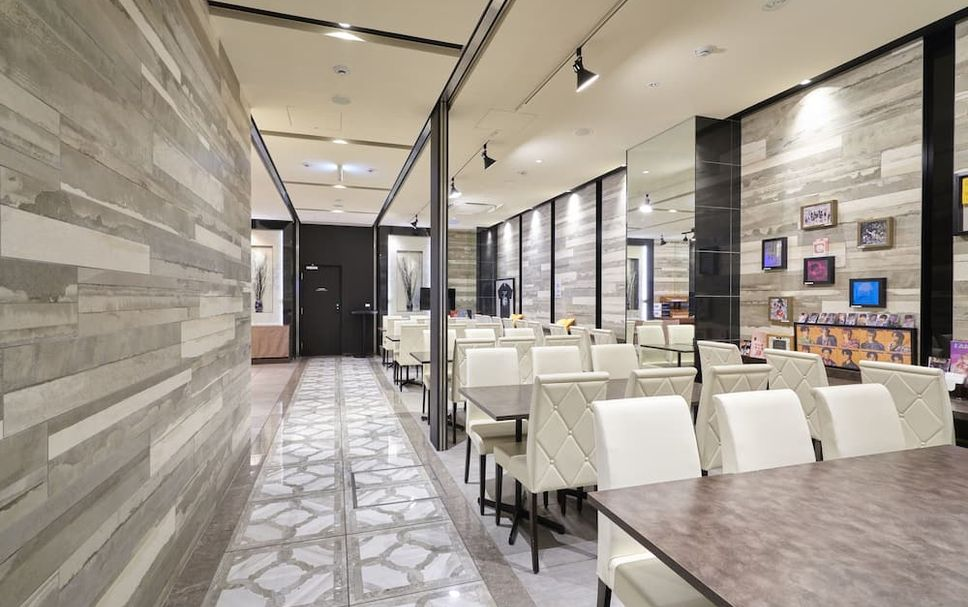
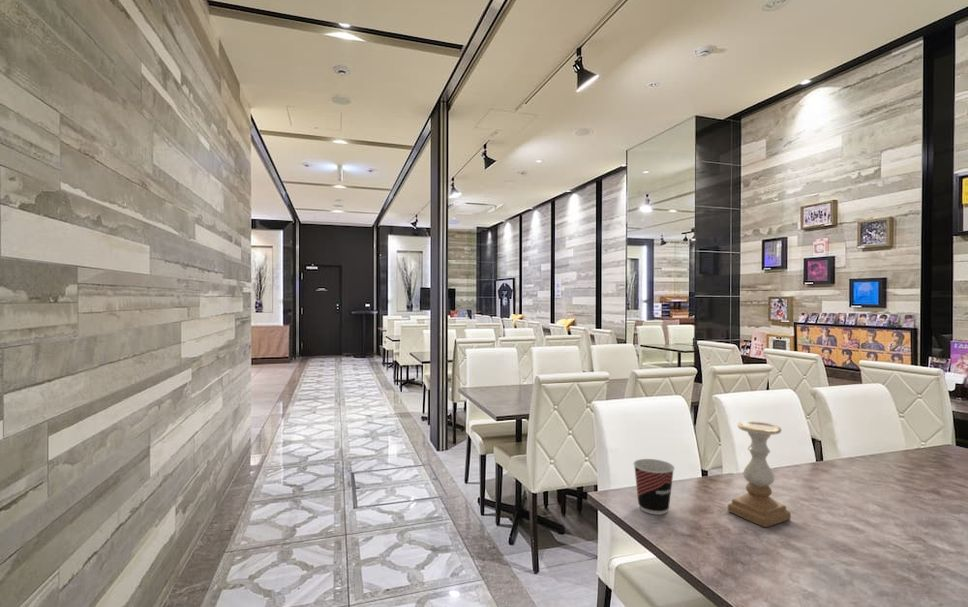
+ candle holder (758, 470)
+ cup (653, 486)
